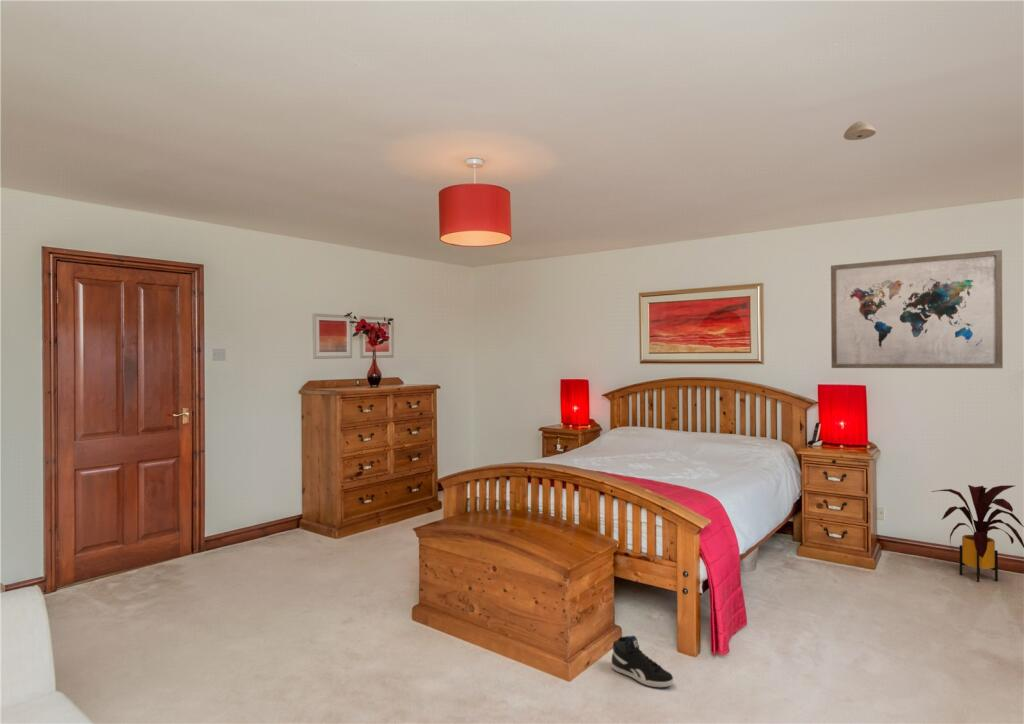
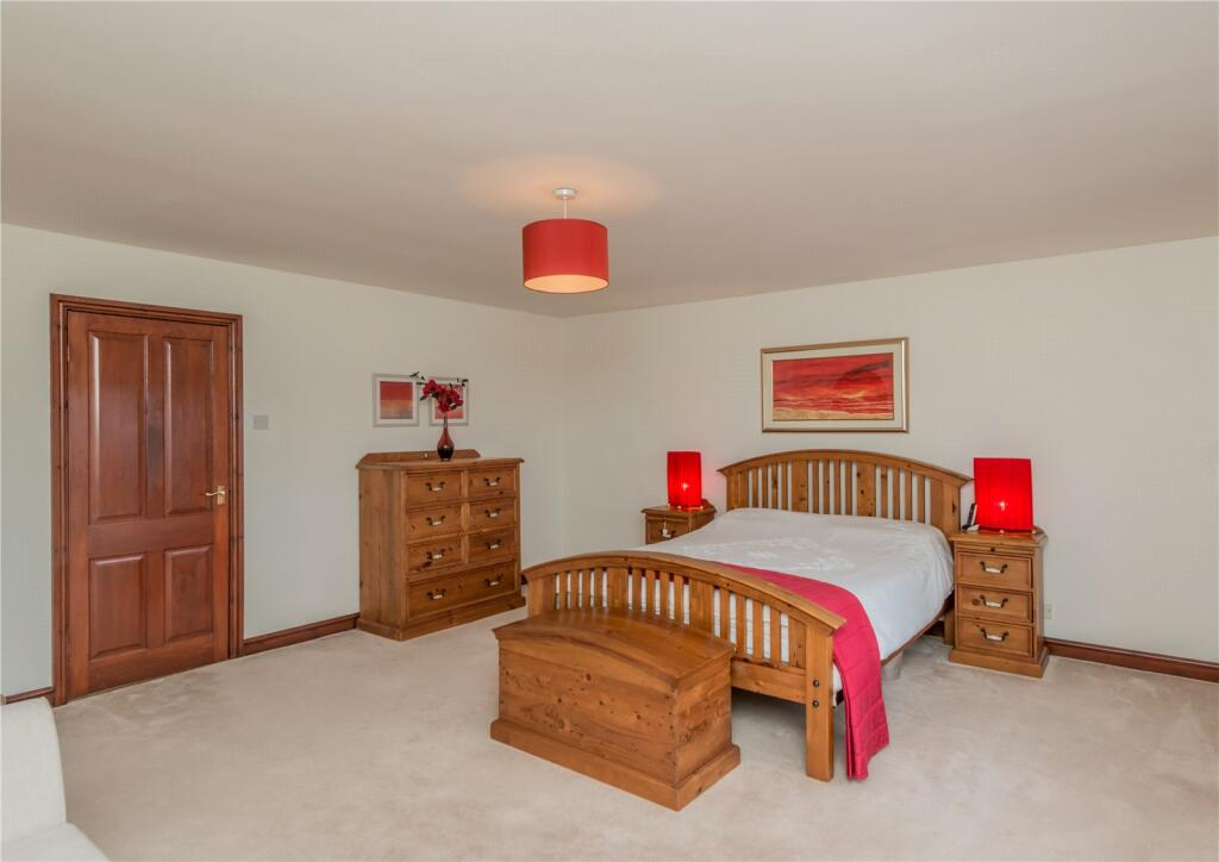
- sneaker (640, 658)
- wall art (910, 313)
- house plant (976, 529)
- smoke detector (859, 129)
